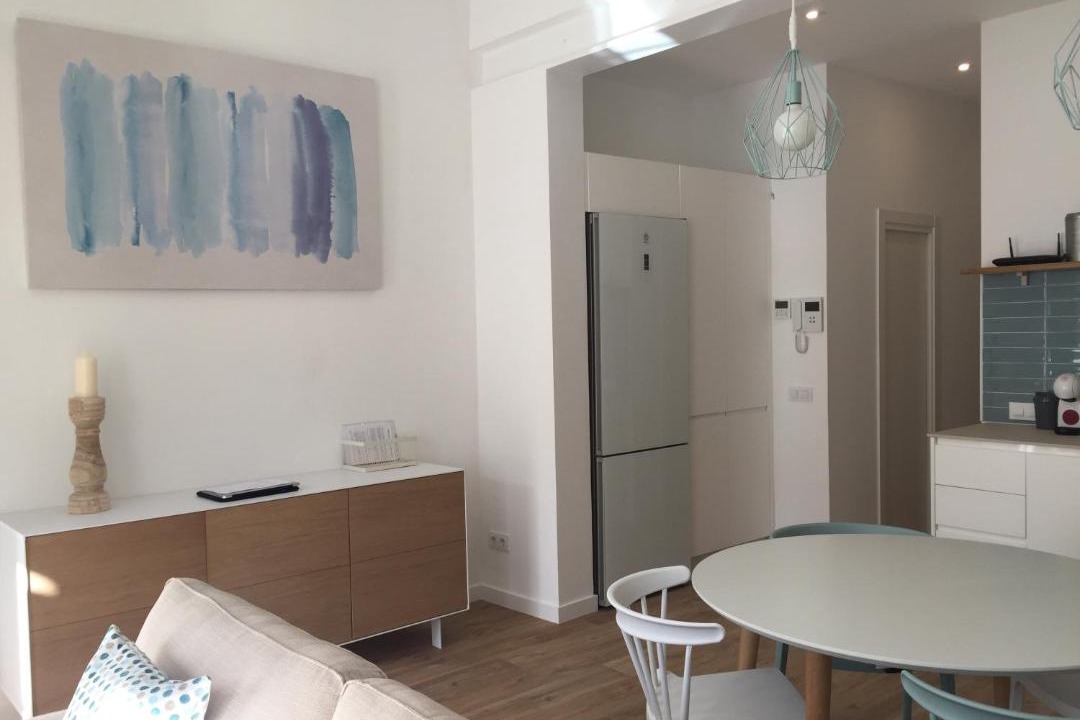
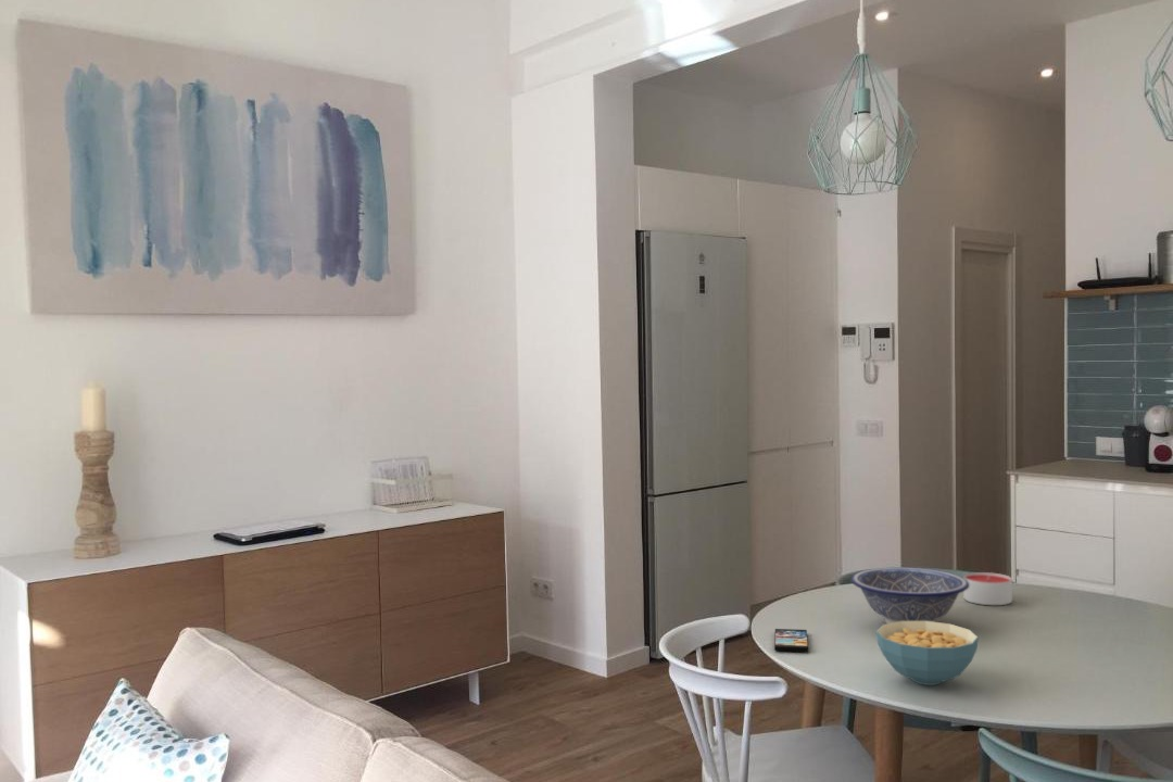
+ decorative bowl (909, 601)
+ candle (987, 588)
+ cereal bowl (926, 656)
+ smartphone (791, 640)
